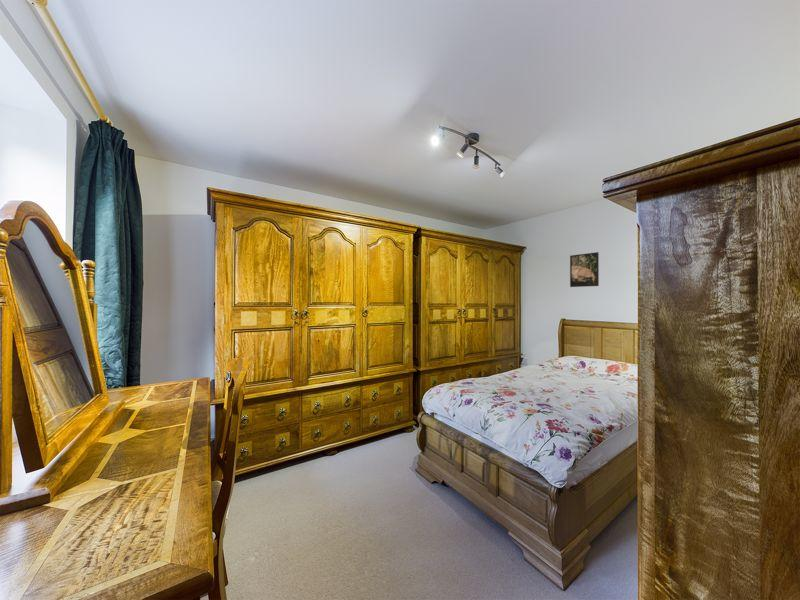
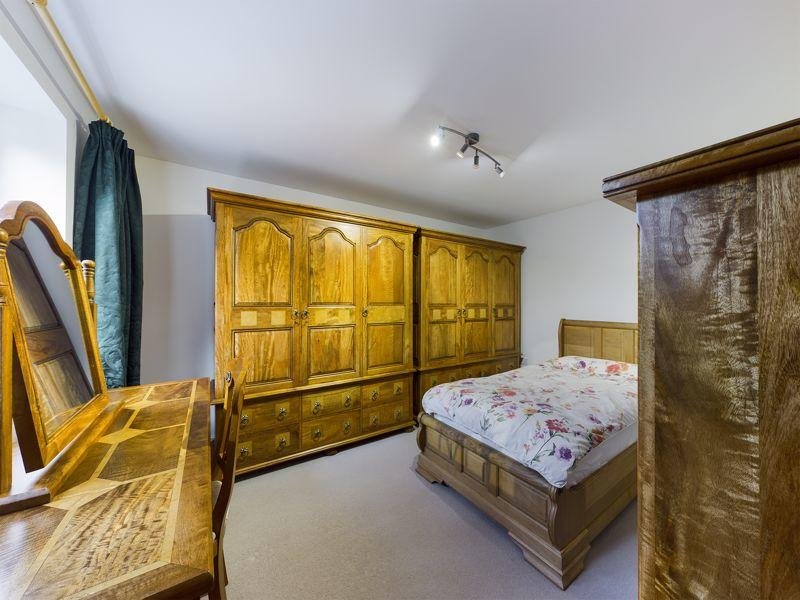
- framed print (583, 270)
